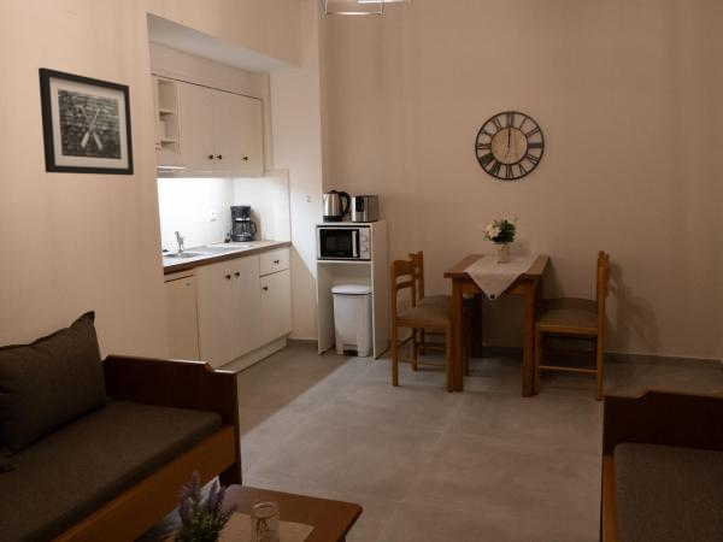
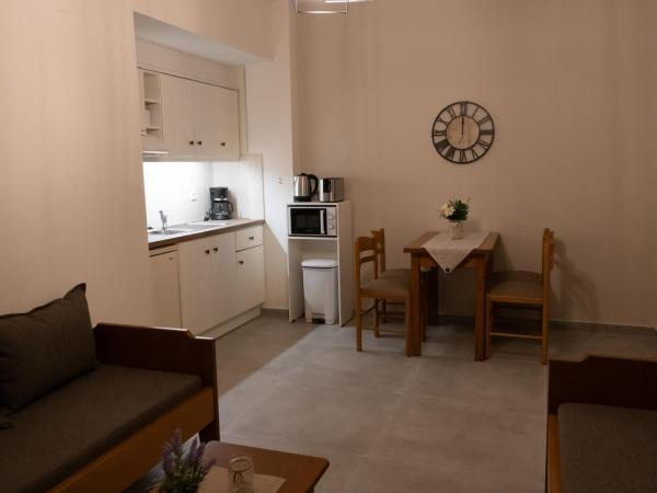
- wall art (89, 125)
